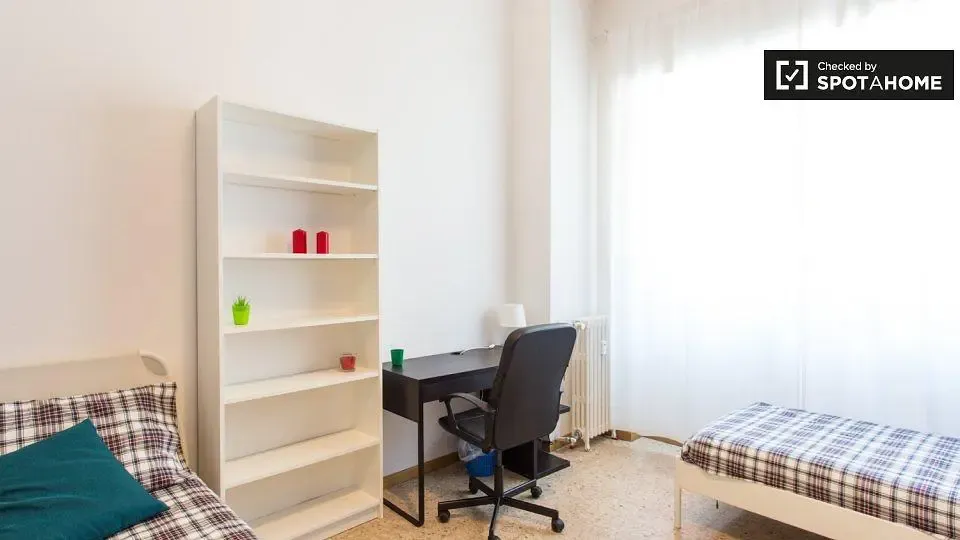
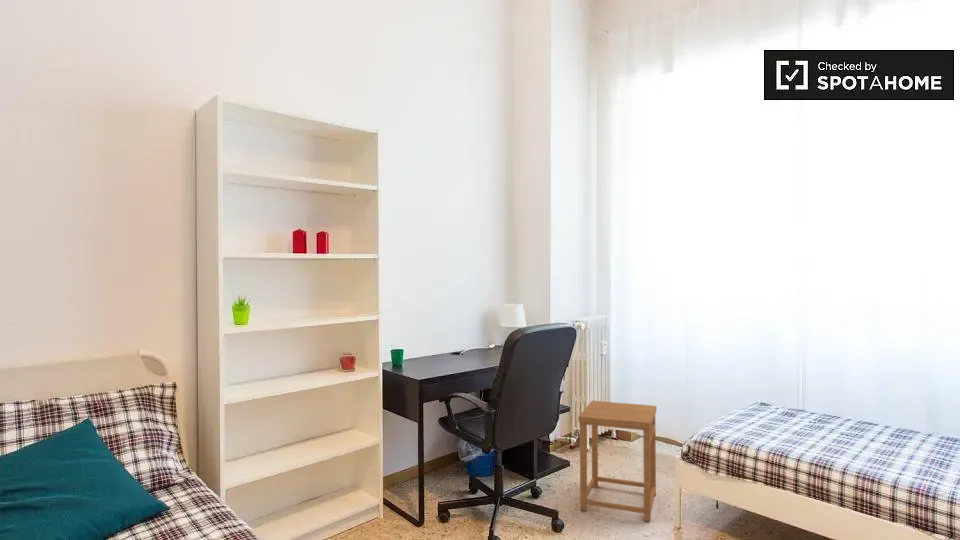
+ side table (597, 456)
